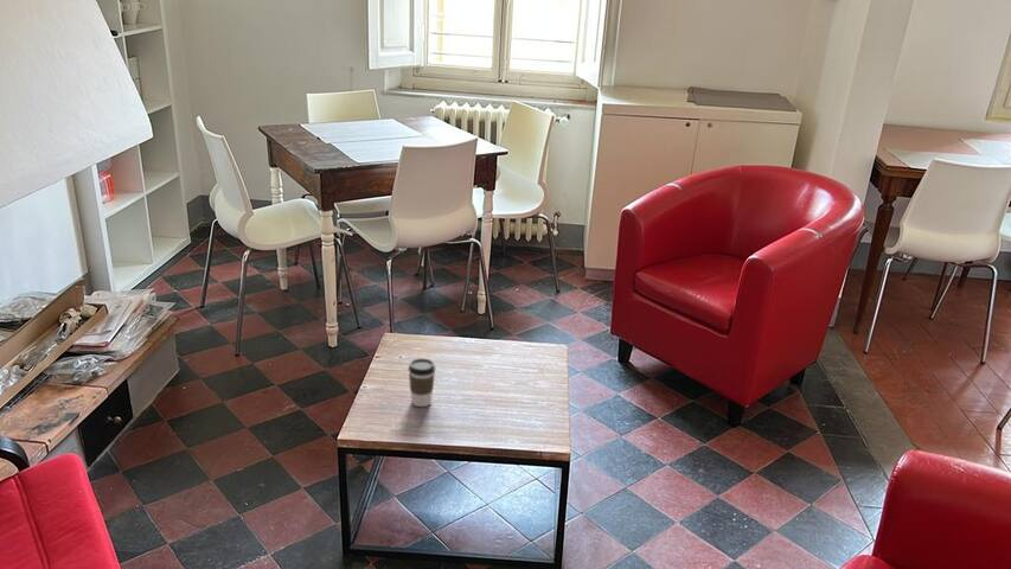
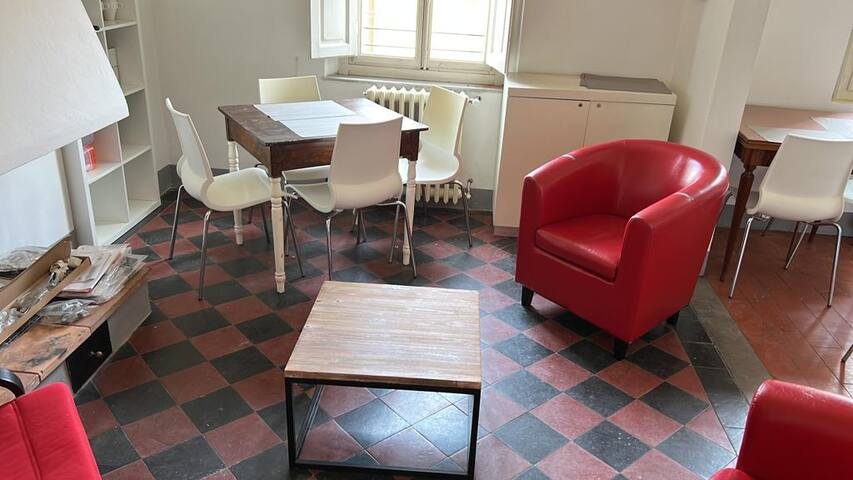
- coffee cup (421, 383)
